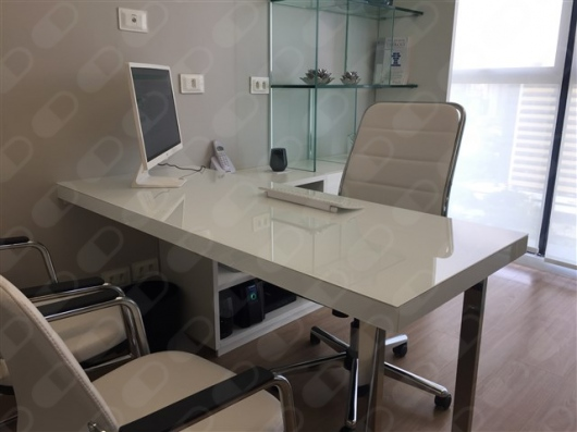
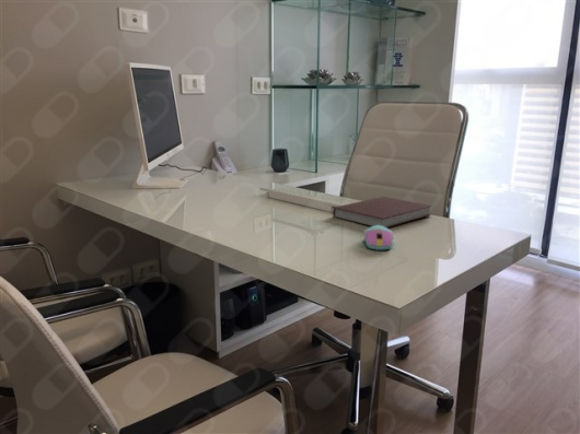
+ notebook (382, 211)
+ computer mouse (378, 235)
